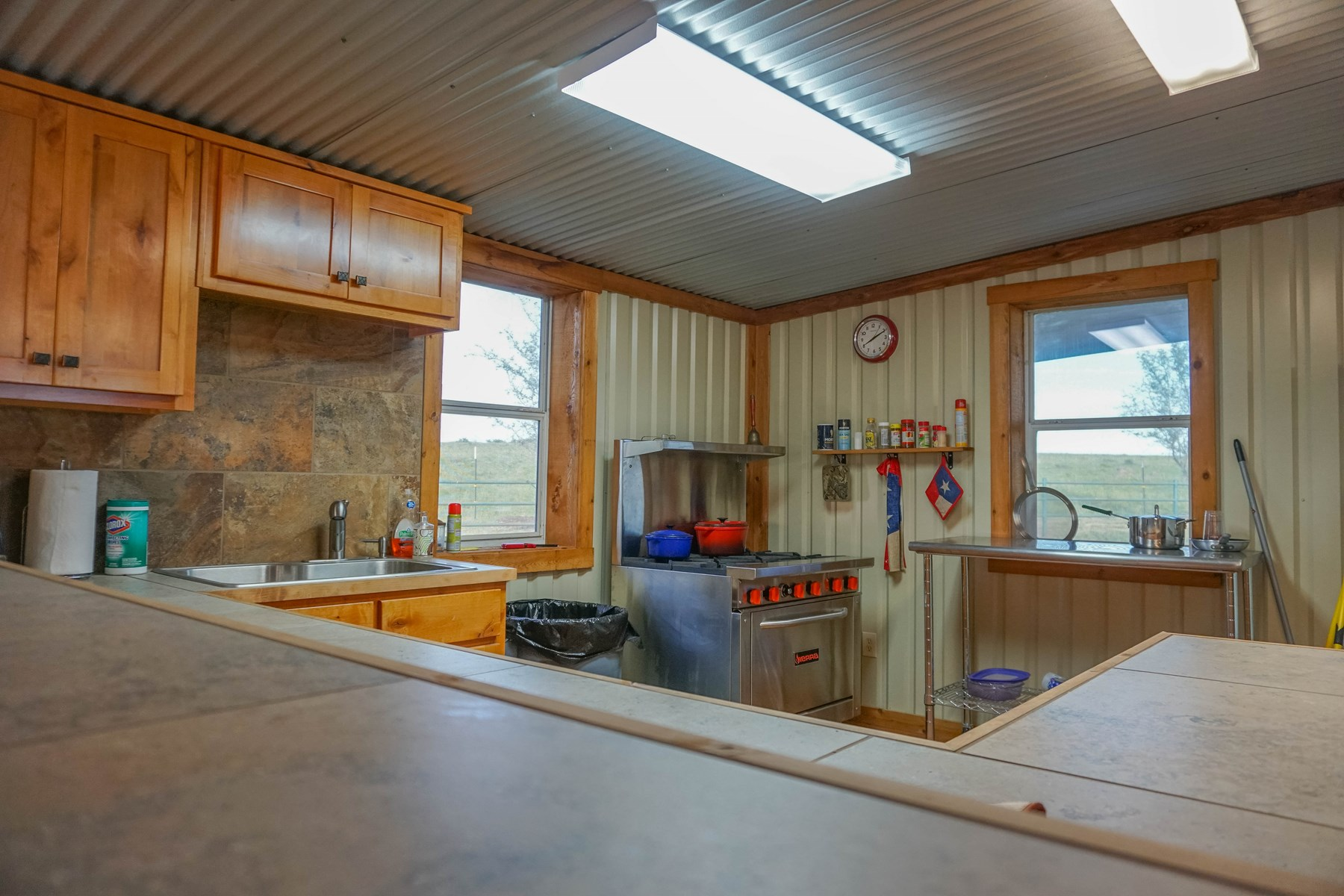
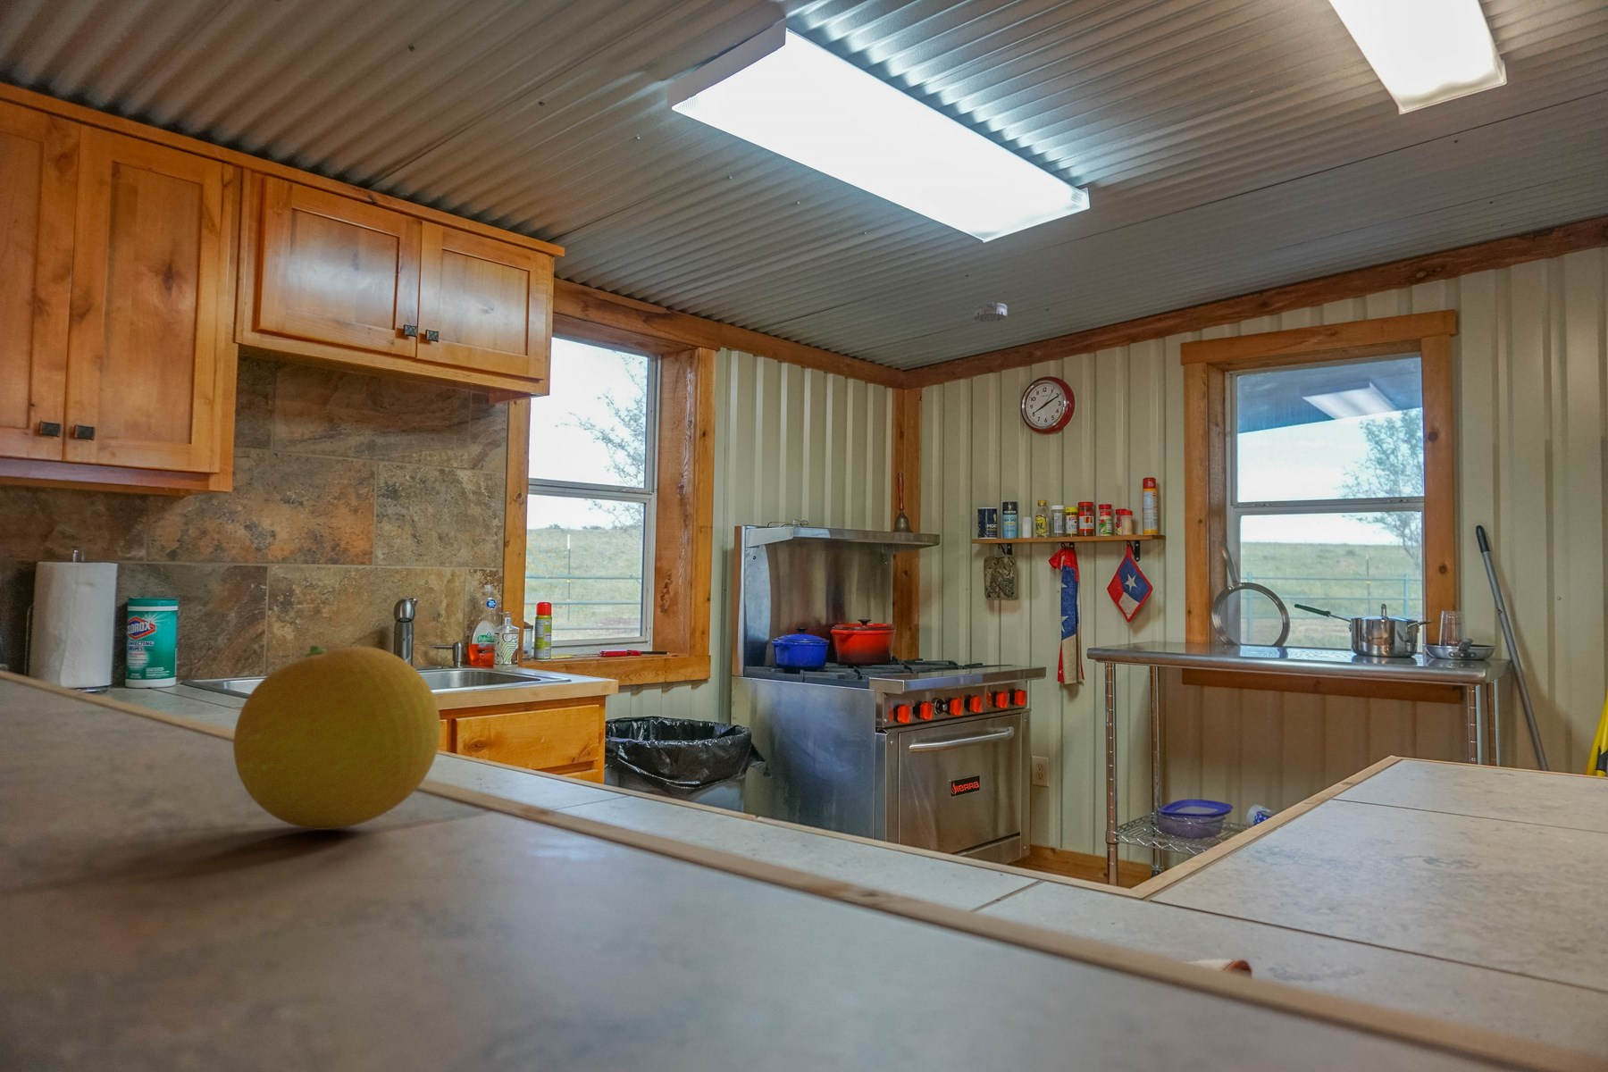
+ smoke detector (989, 311)
+ fruit (340, 736)
